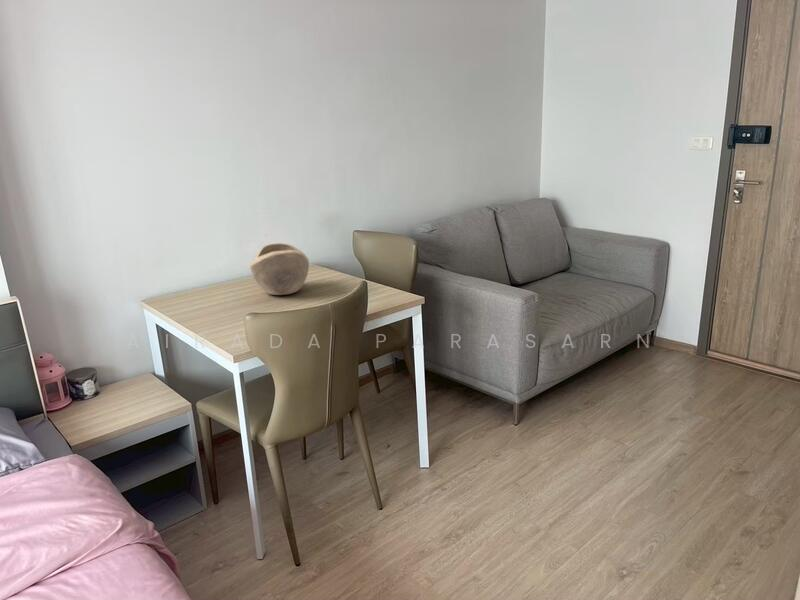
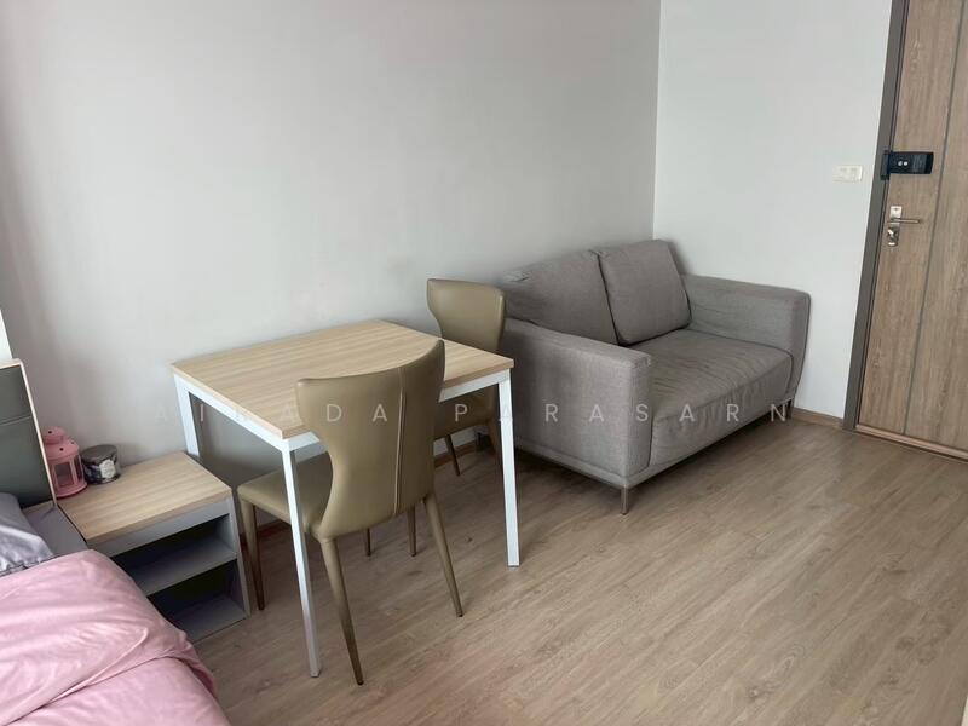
- decorative bowl (280, 269)
